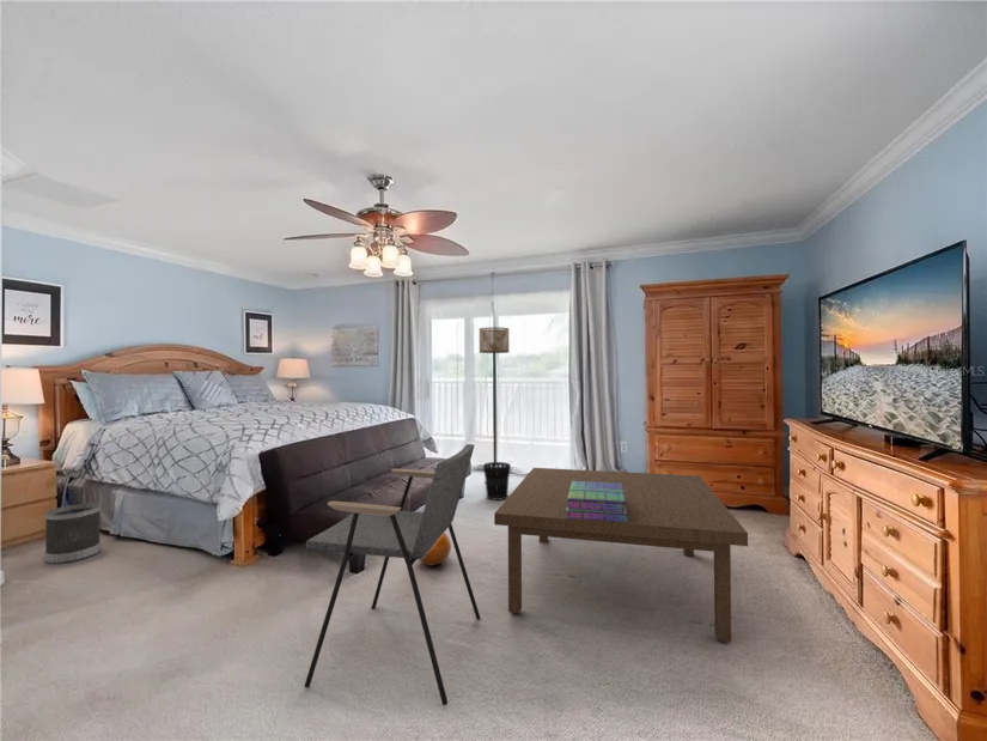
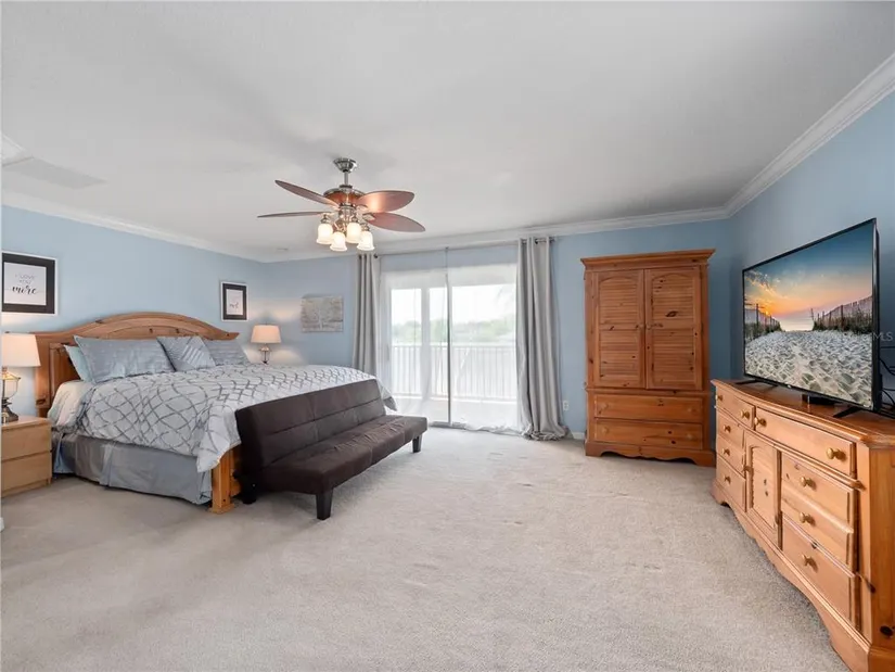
- wastebasket (73, 532)
- ball (433, 546)
- floor lamp (494, 405)
- wastebasket (496, 480)
- stack of books (596, 498)
- armchair (400, 548)
- coffee table (613, 535)
